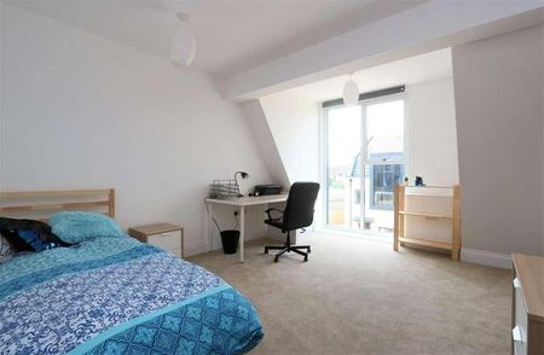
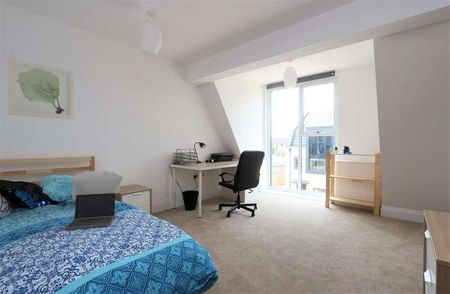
+ laptop computer (92, 209)
+ pillow (97, 185)
+ wall art (43, 91)
